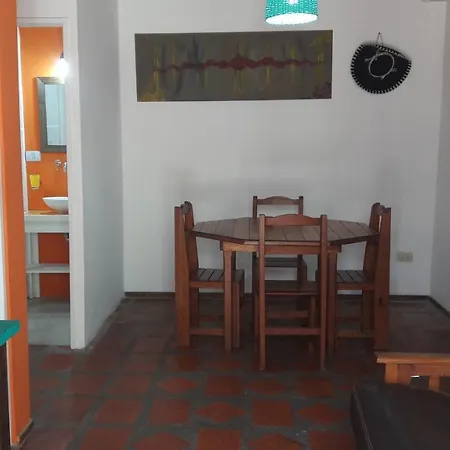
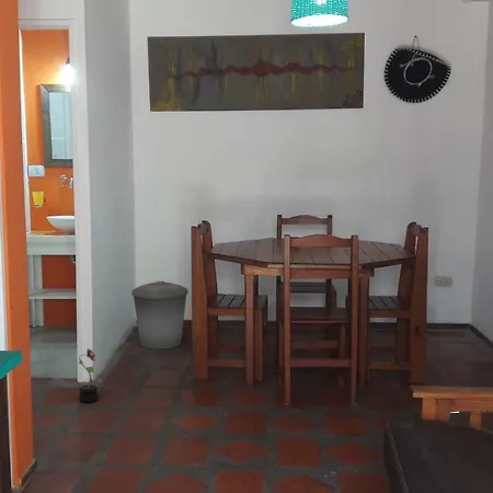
+ decorative plant (89, 374)
+ trash can (160, 312)
